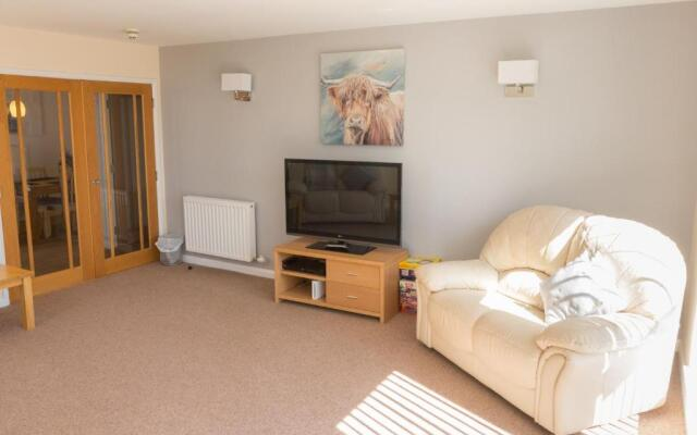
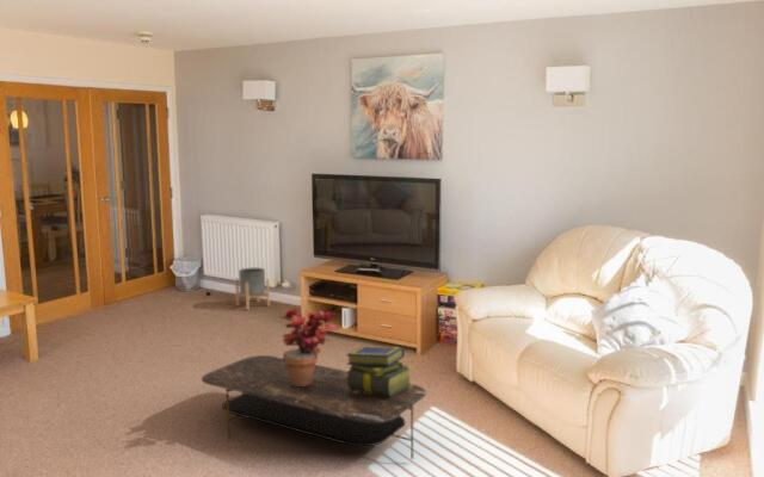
+ coffee table (312, 407)
+ planter (252, 287)
+ stack of books (376, 367)
+ potted plant (306, 345)
